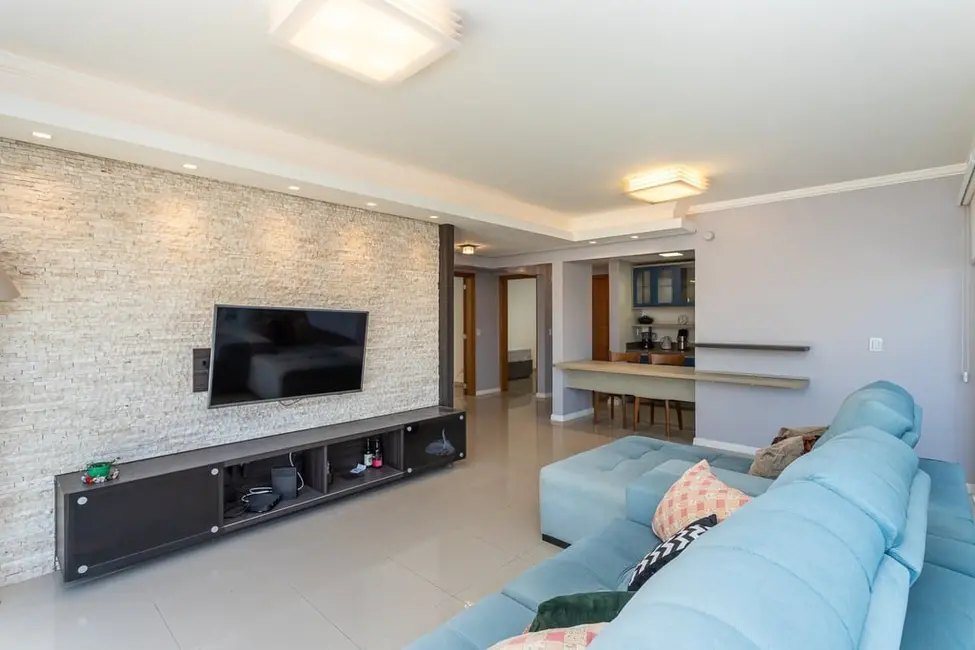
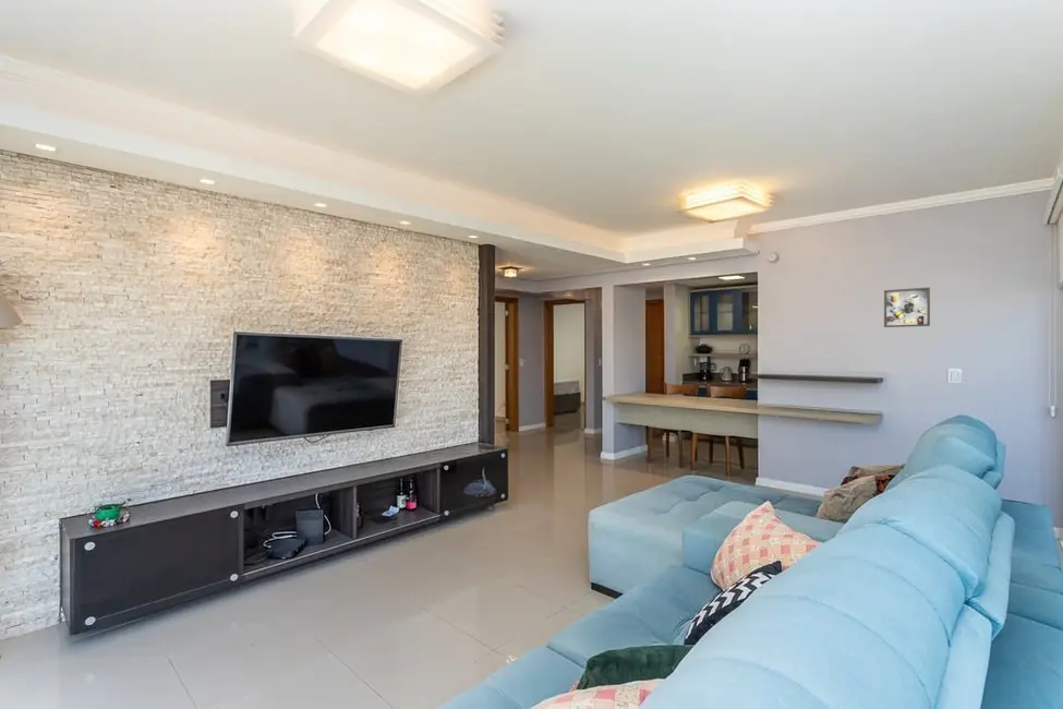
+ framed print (906, 308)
